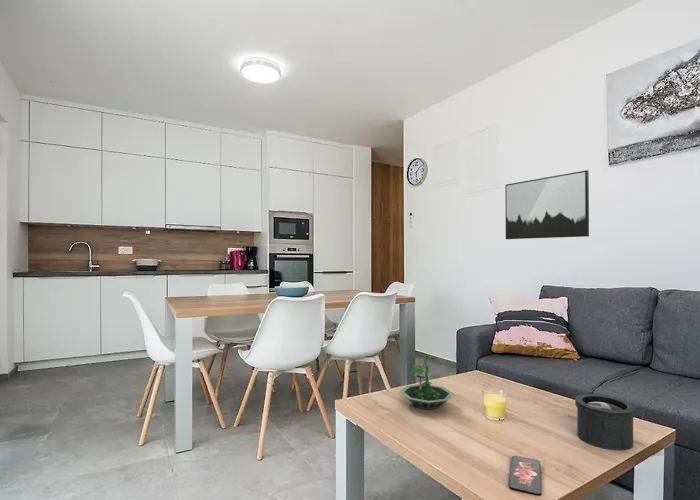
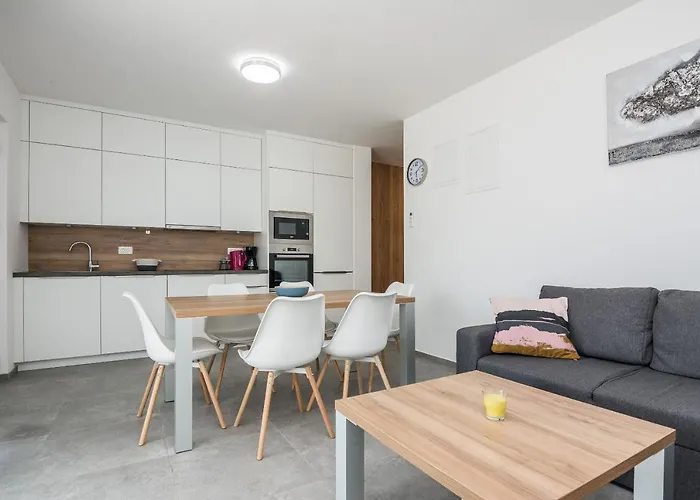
- smartphone (525, 474)
- terrarium (426, 364)
- wall art (543, 208)
- speaker (604, 420)
